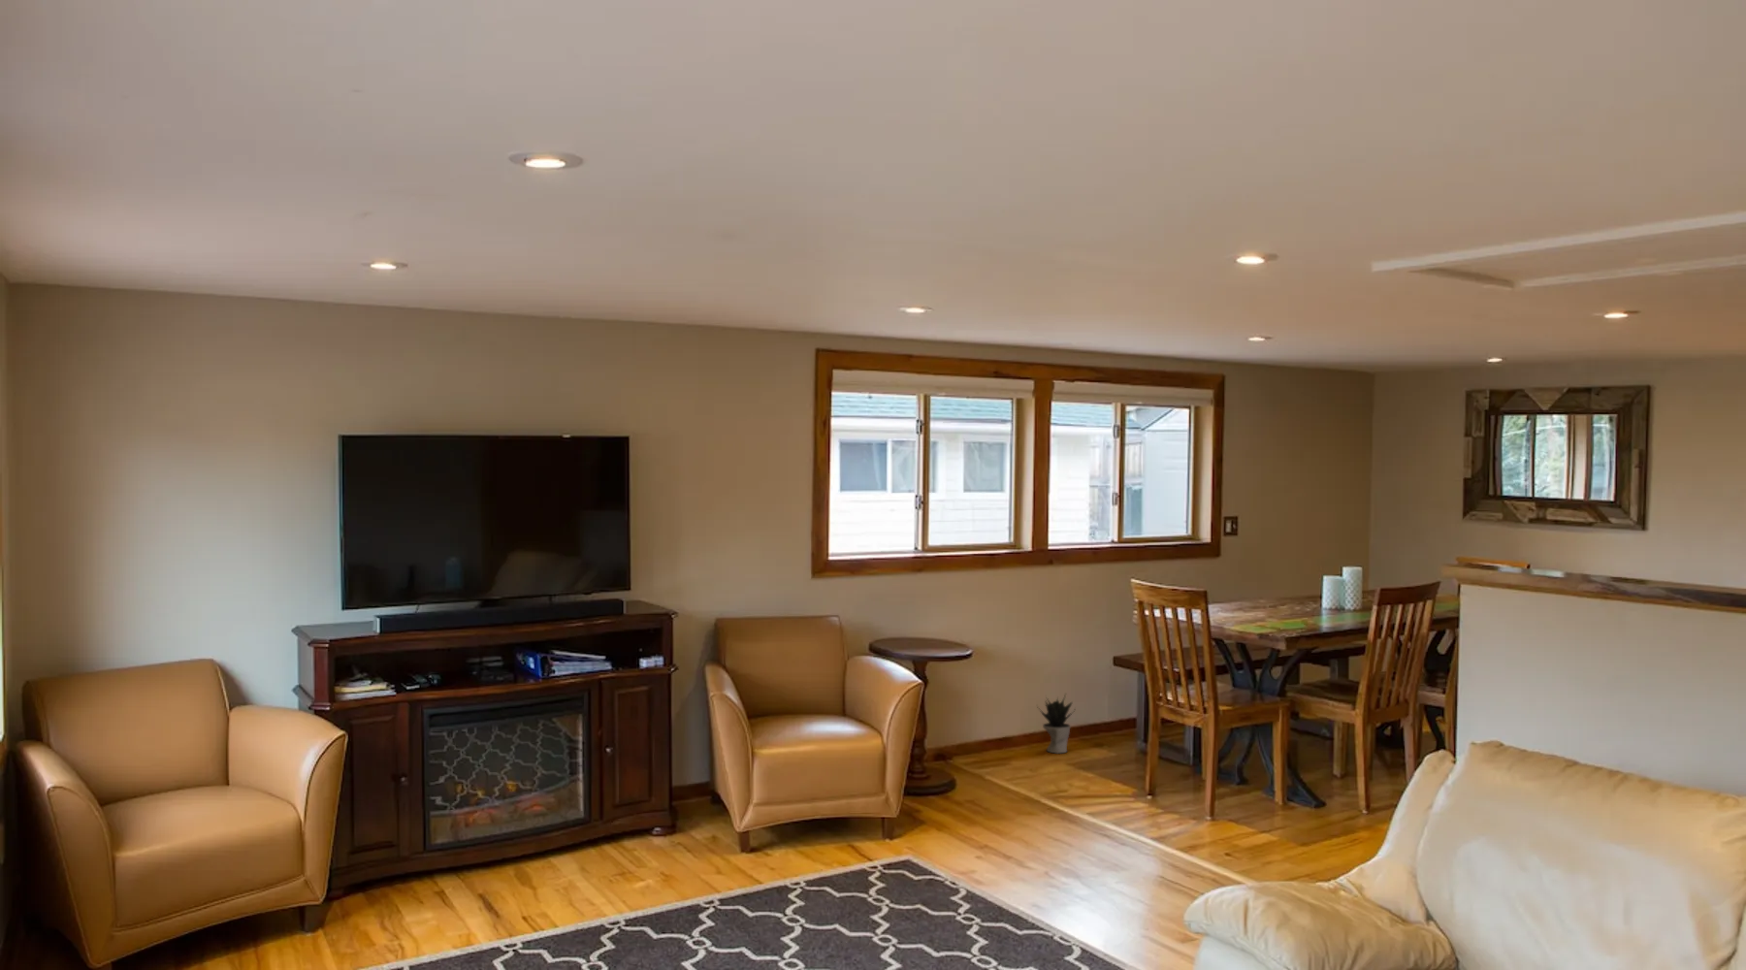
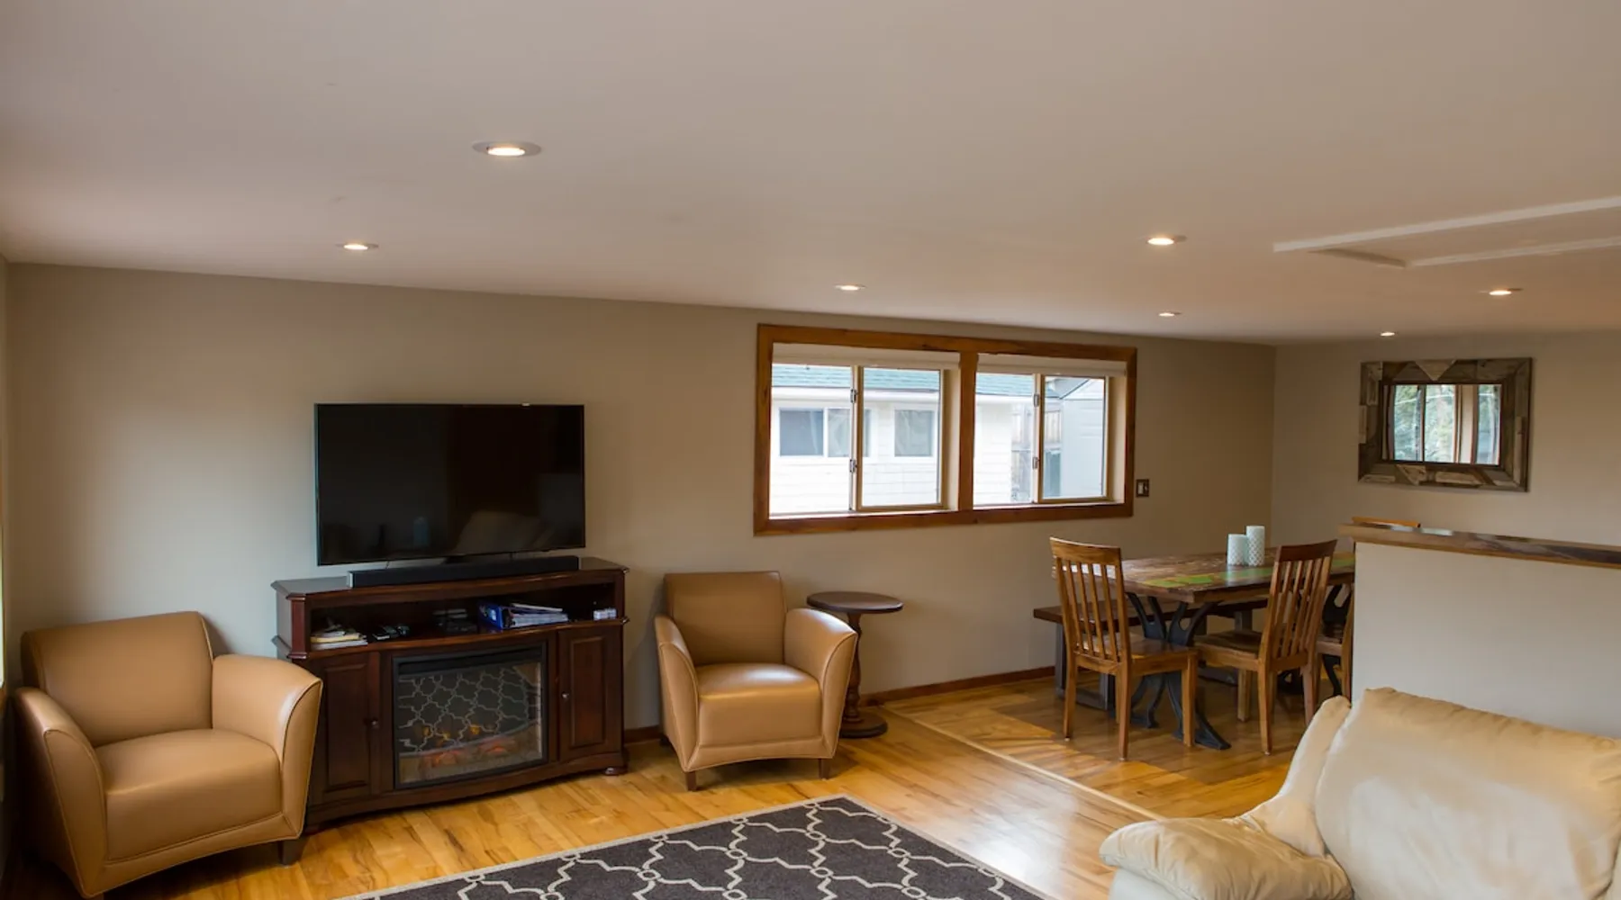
- potted plant (1057, 723)
